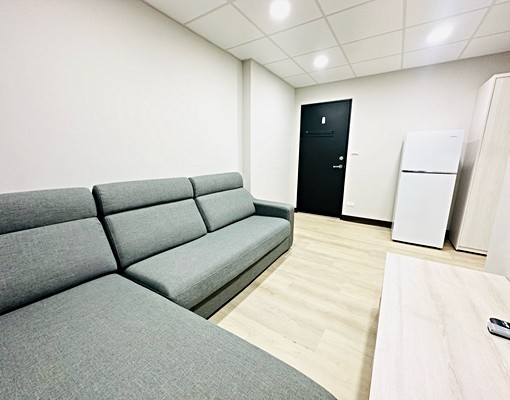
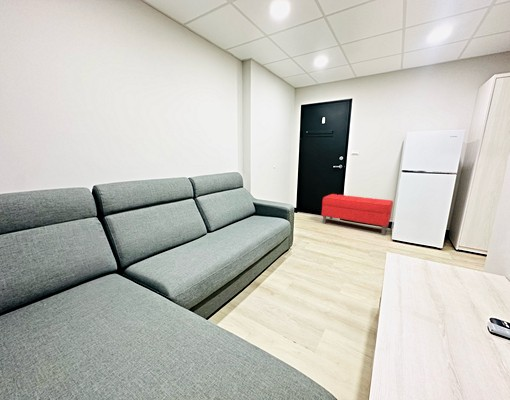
+ bench (355, 212)
